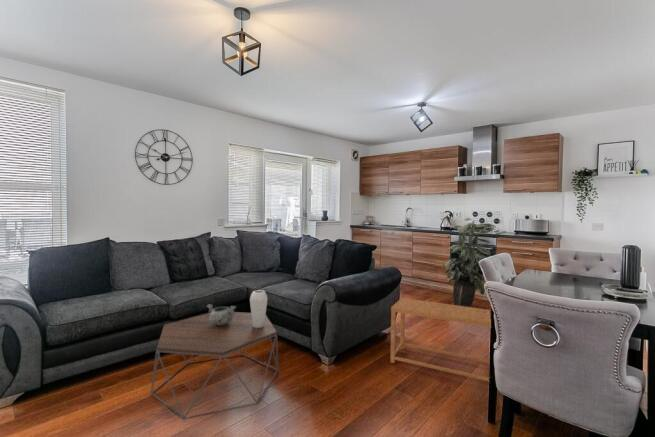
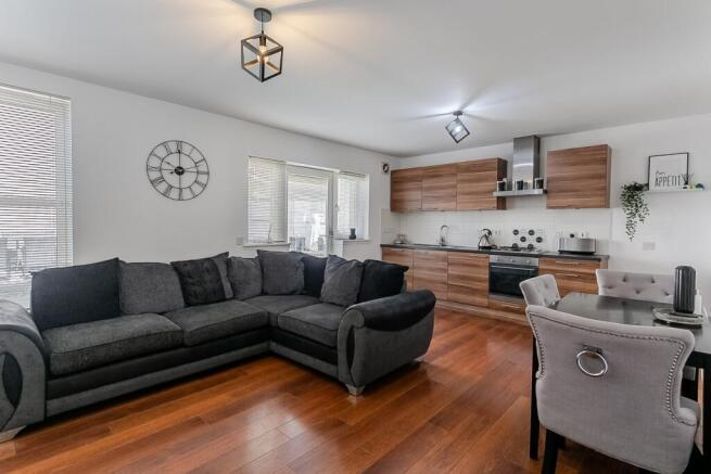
- side table (441, 350)
- decorative bowl (220, 314)
- indoor plant (468, 263)
- vase (258, 308)
- coffee table (218, 354)
